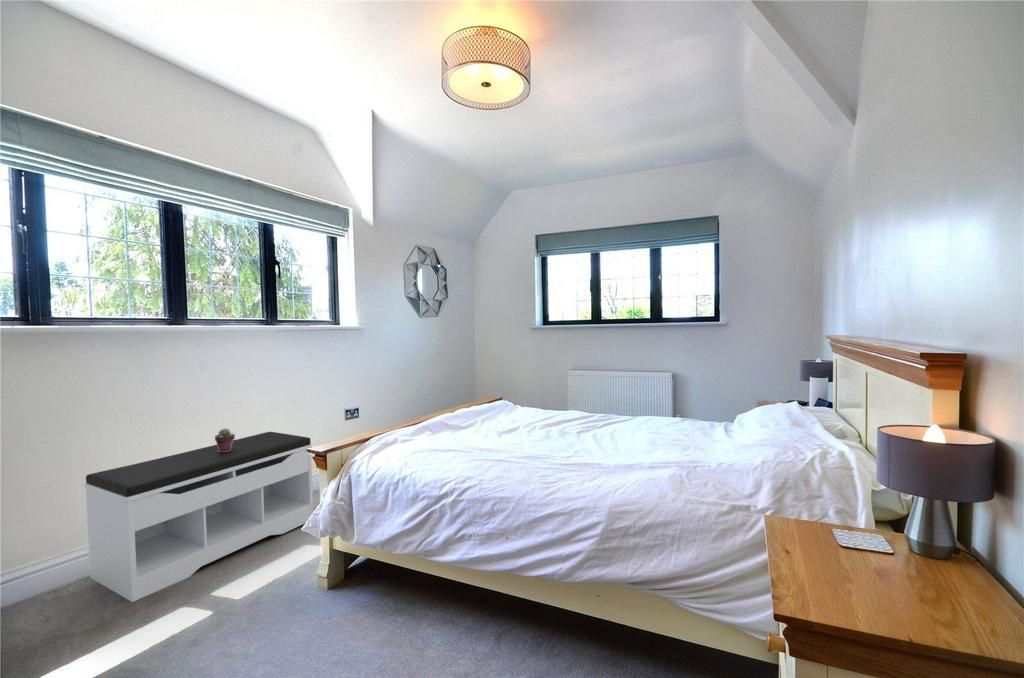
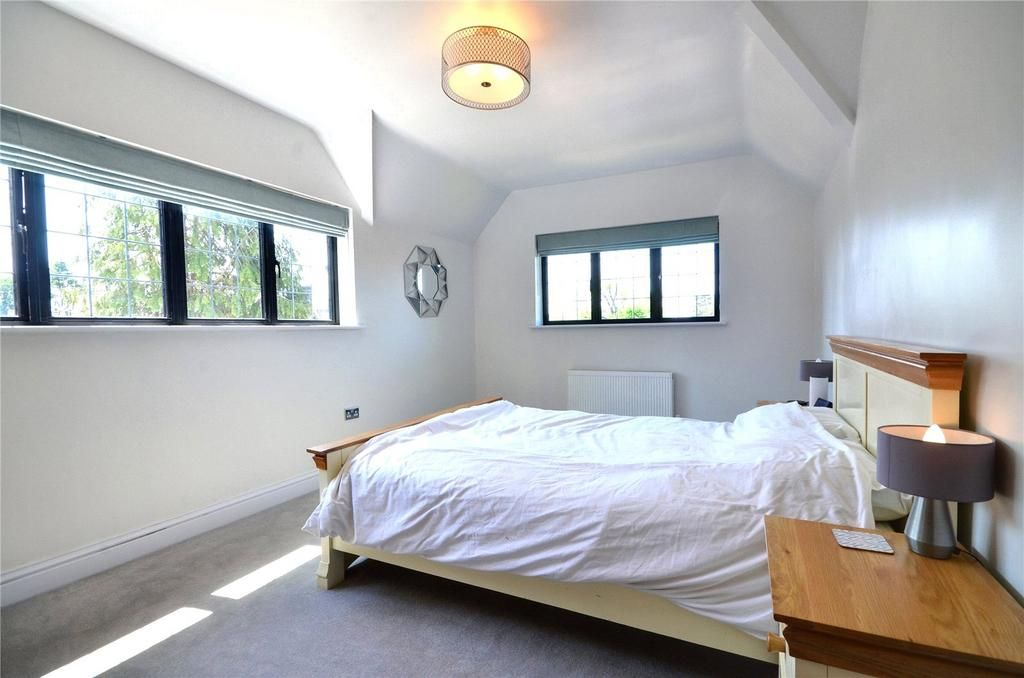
- bench (214, 499)
- potted succulent (224, 438)
